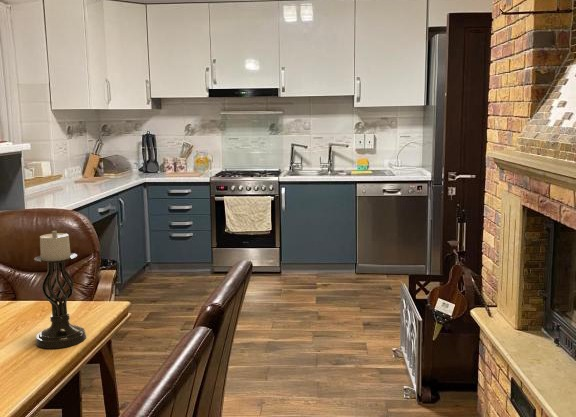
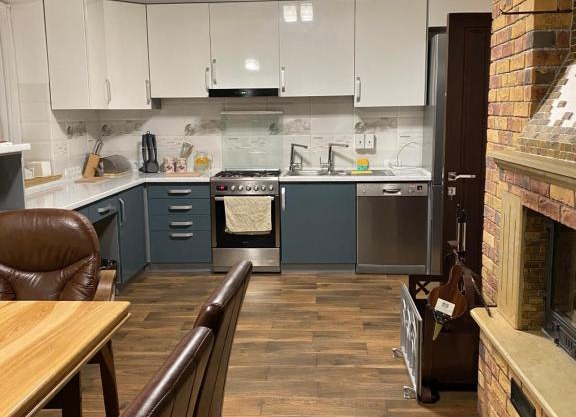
- candle holder (58, 285)
